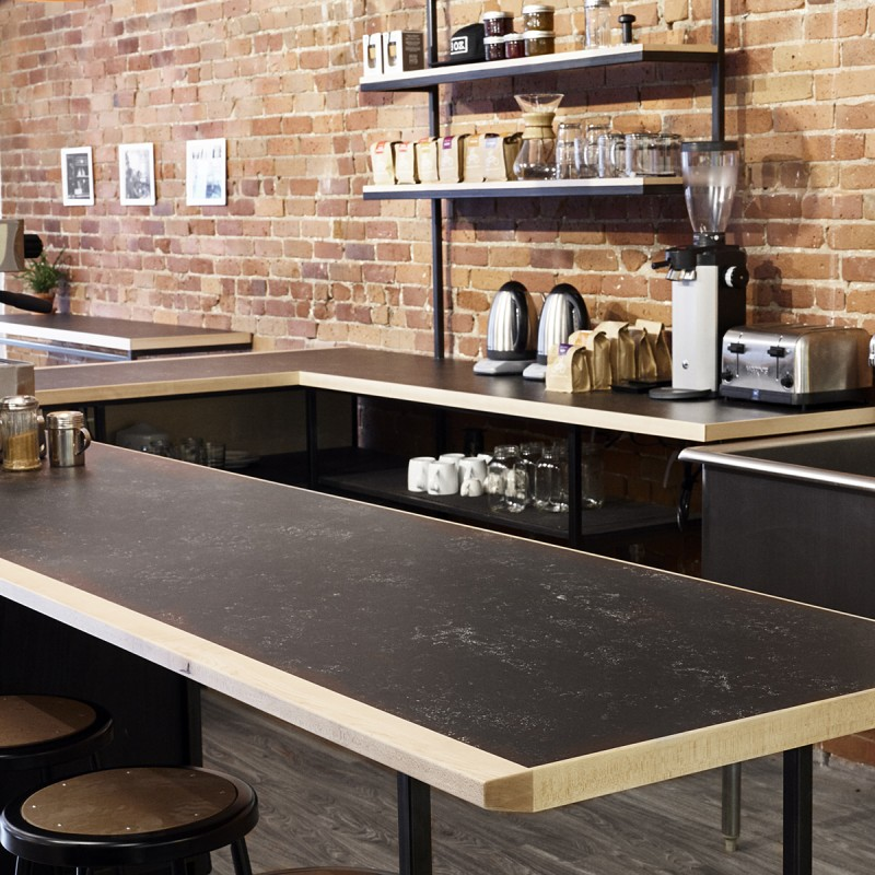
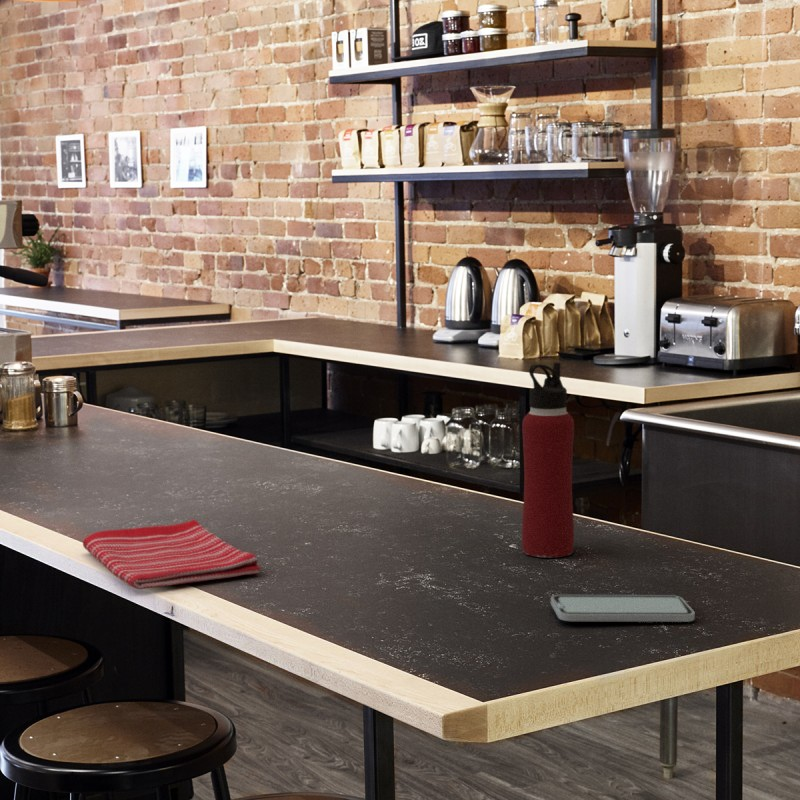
+ dish towel (168, 552)
+ smartphone (621, 608)
+ water bottle (547, 458)
